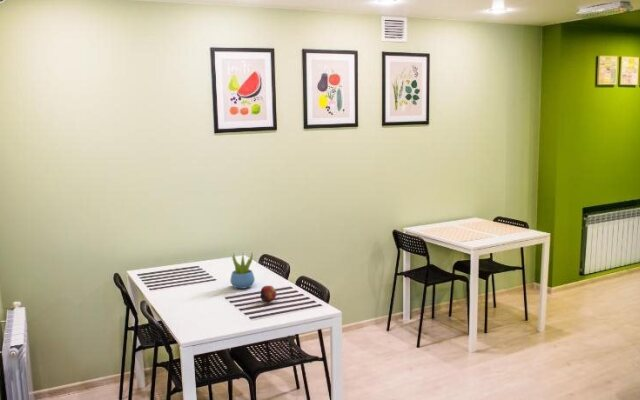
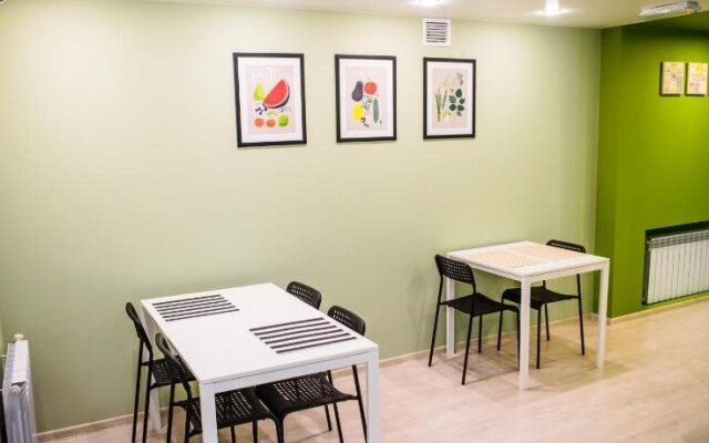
- fruit (268, 294)
- succulent plant (241, 268)
